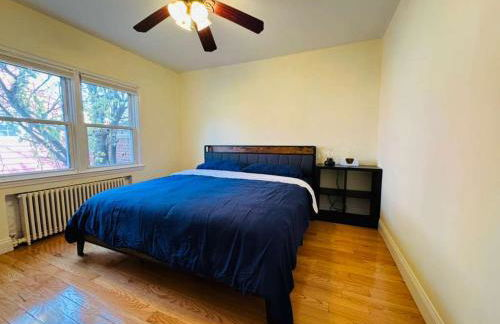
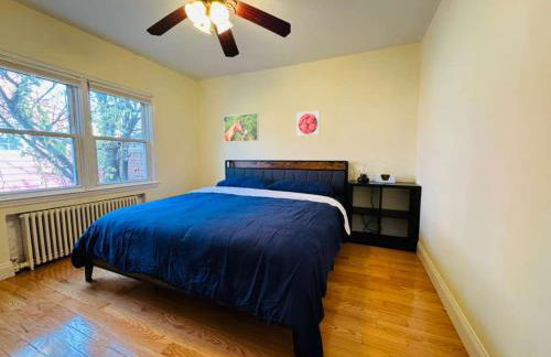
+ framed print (240, 128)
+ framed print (307, 123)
